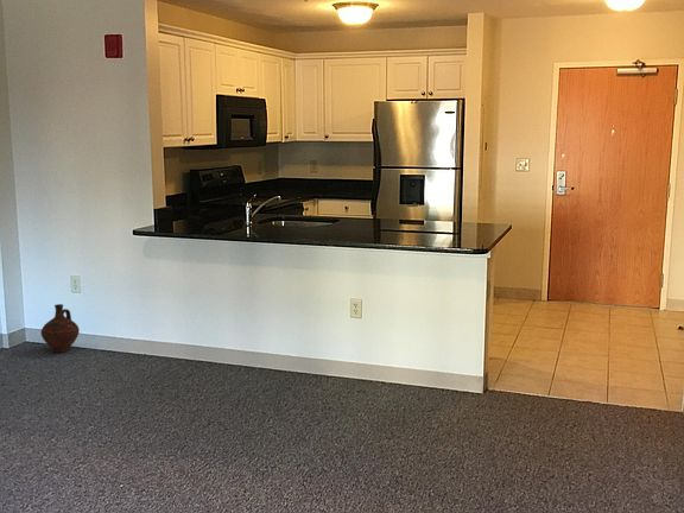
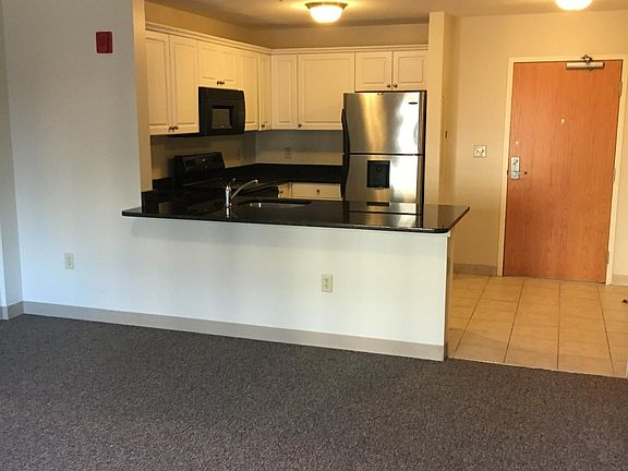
- ceramic jug (59, 327)
